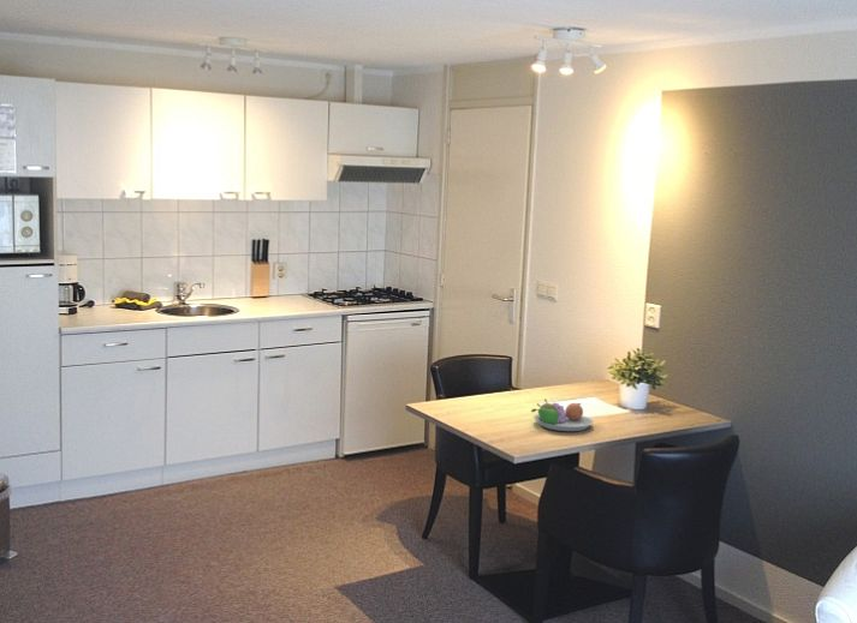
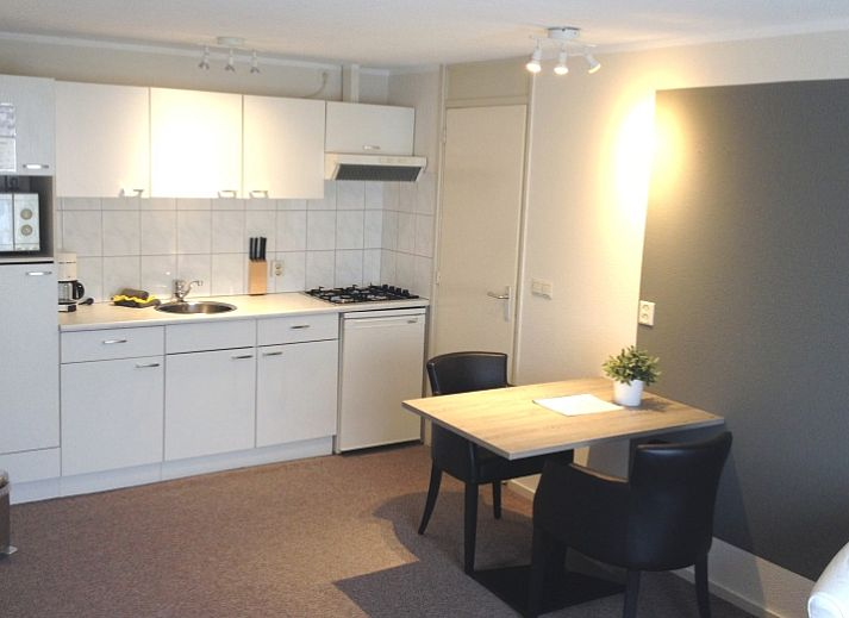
- fruit bowl (561, 413)
